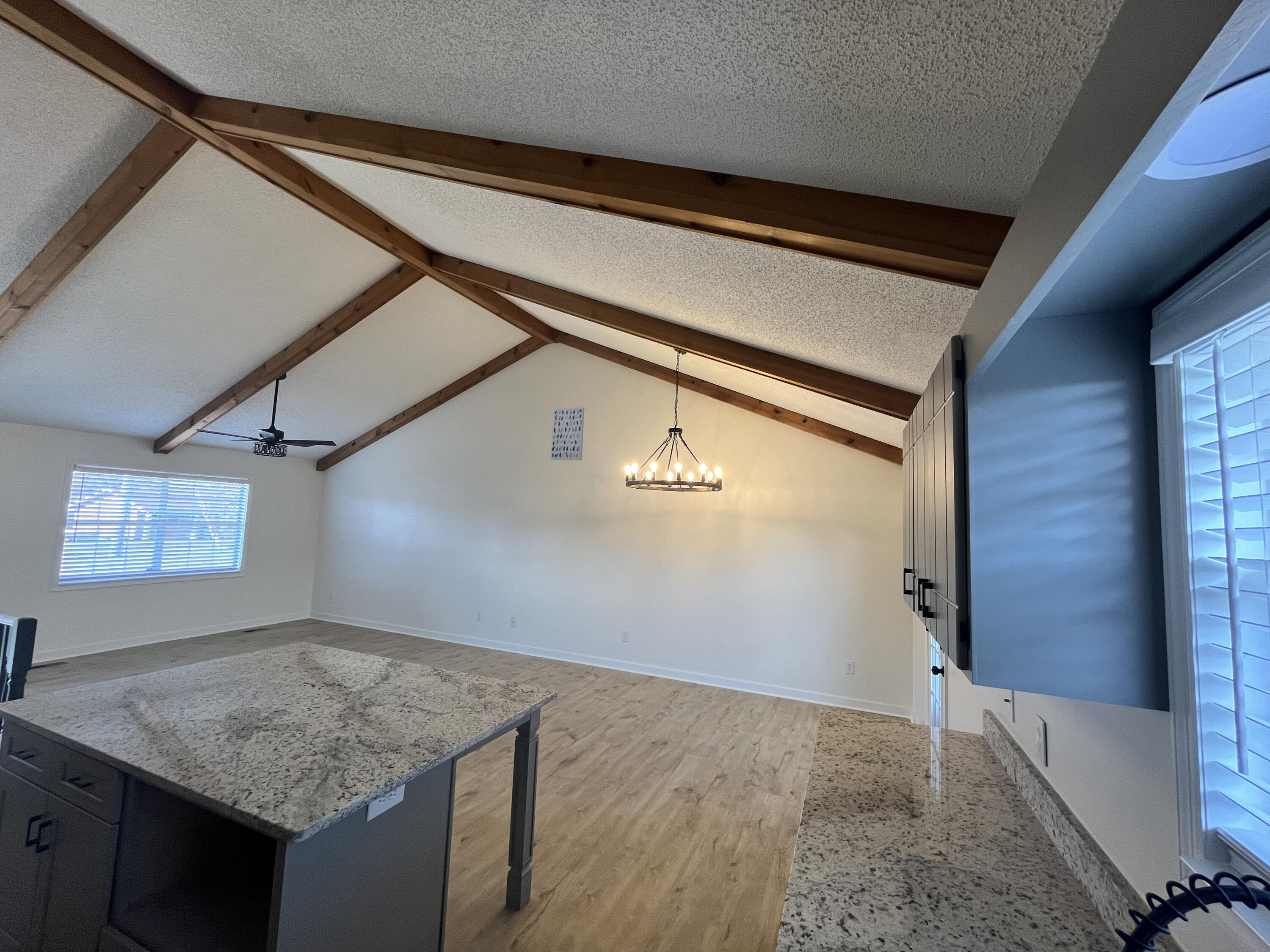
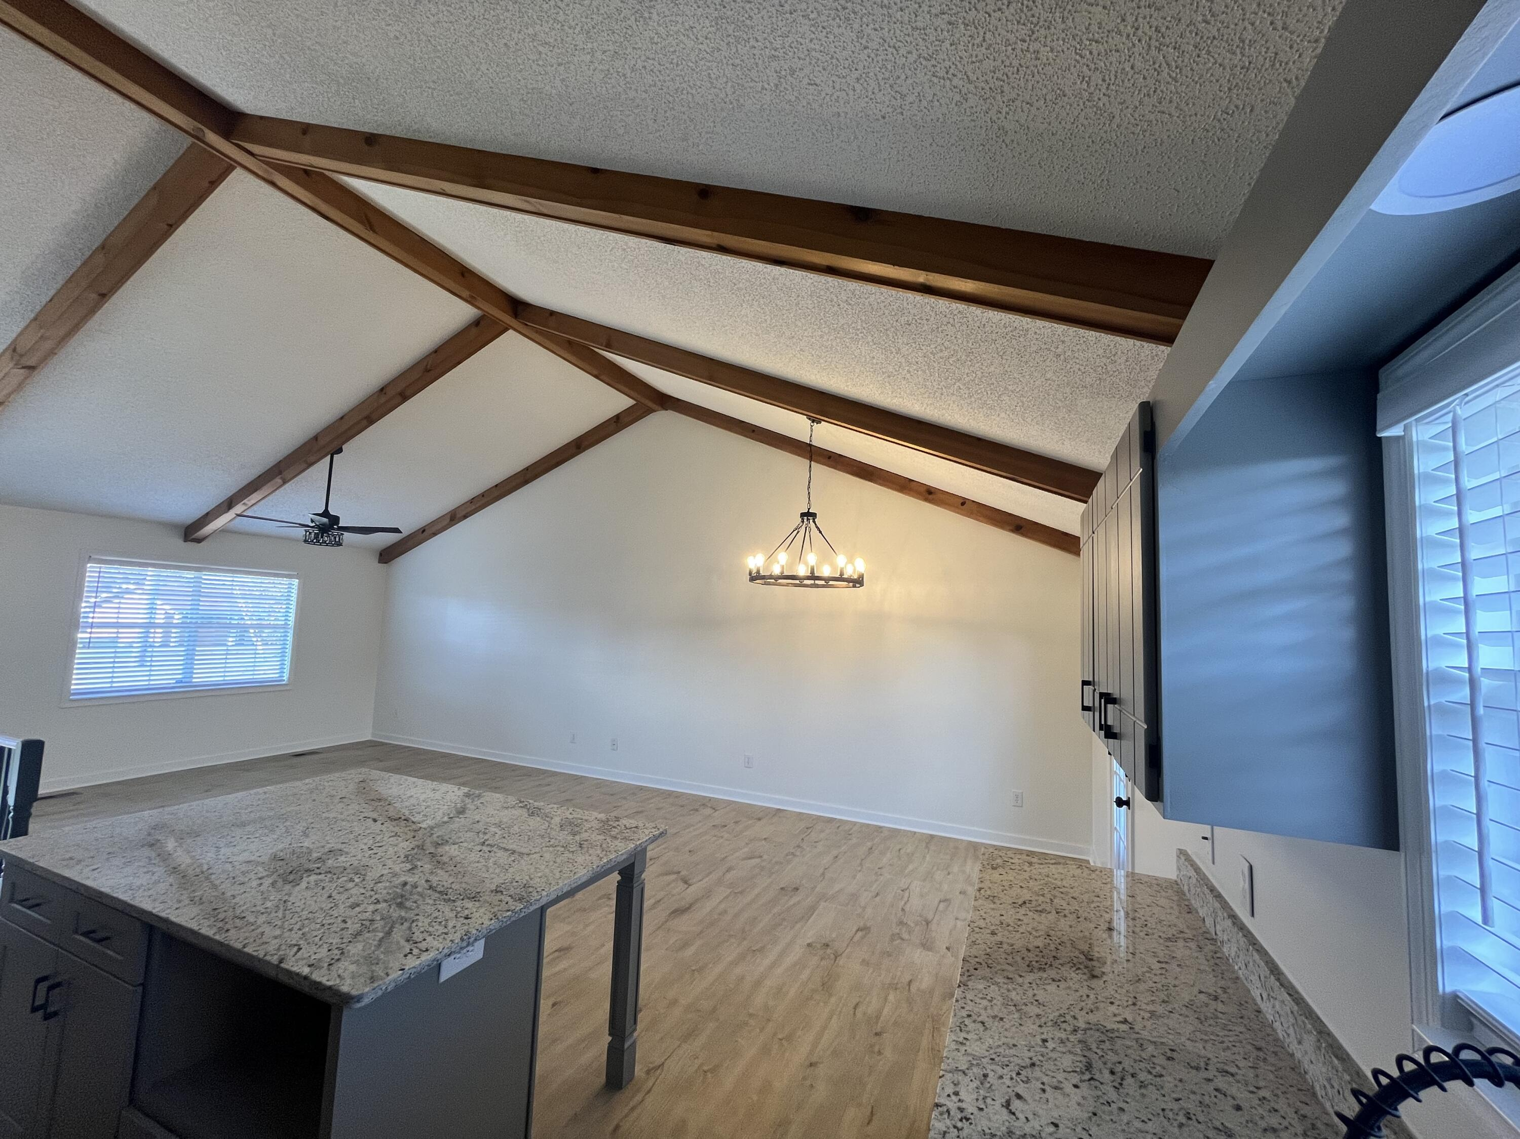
- wall art (567, 434)
